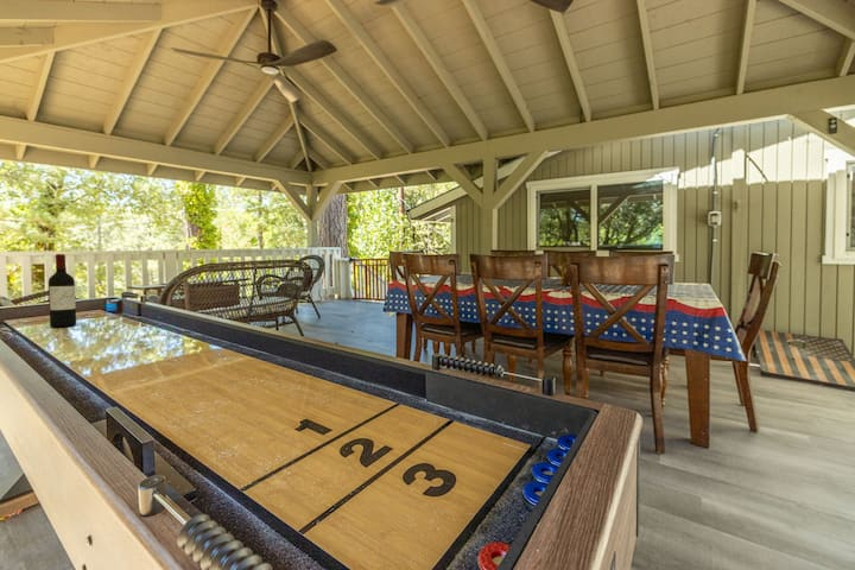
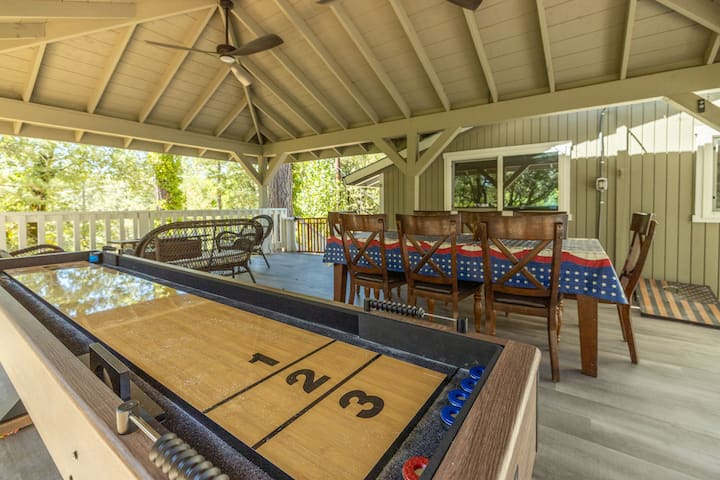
- wine bottle (62, 290)
